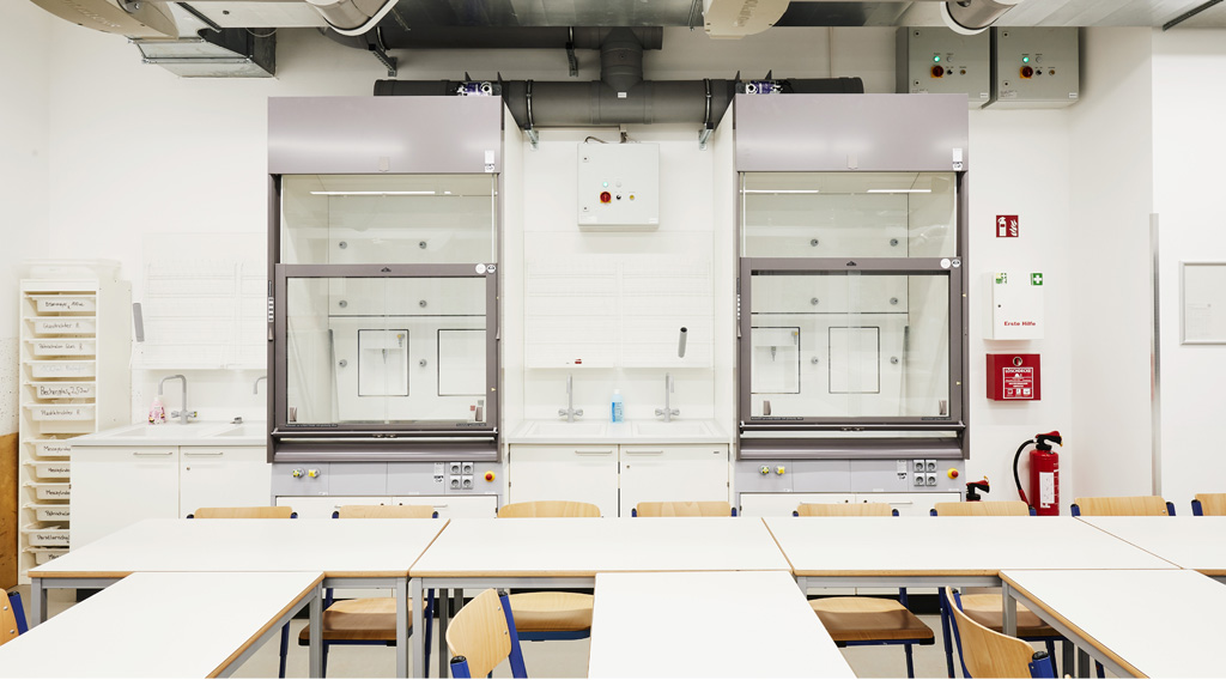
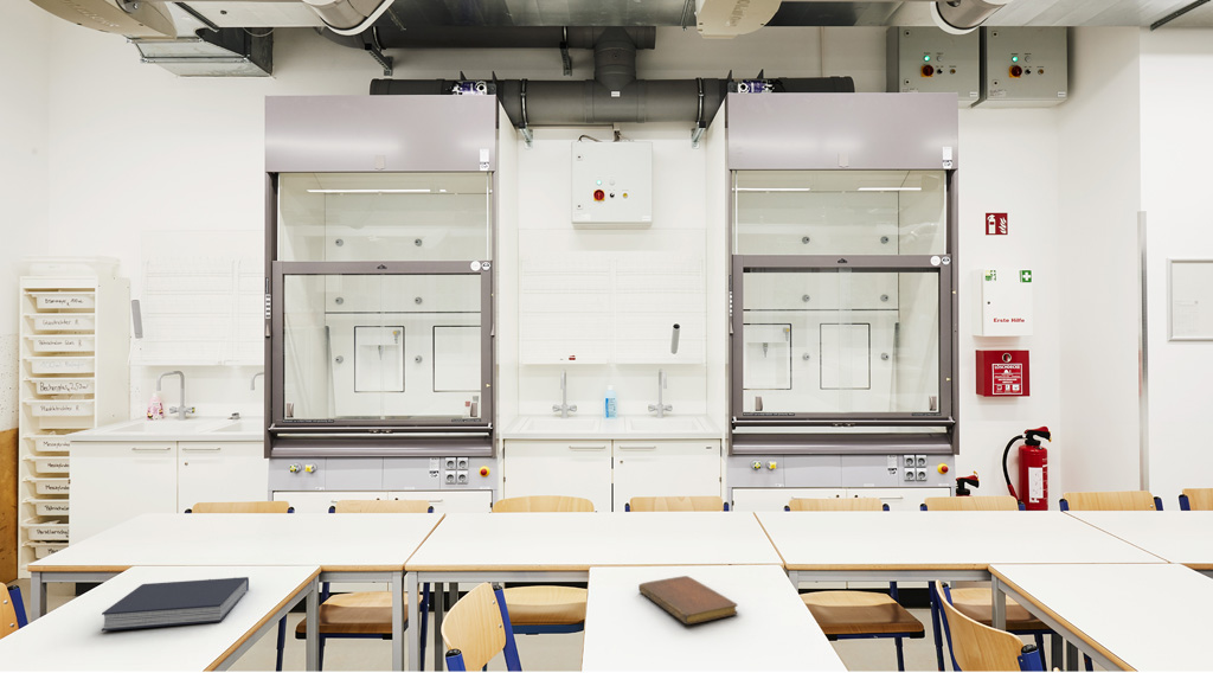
+ book (180, 601)
+ notebook (686, 597)
